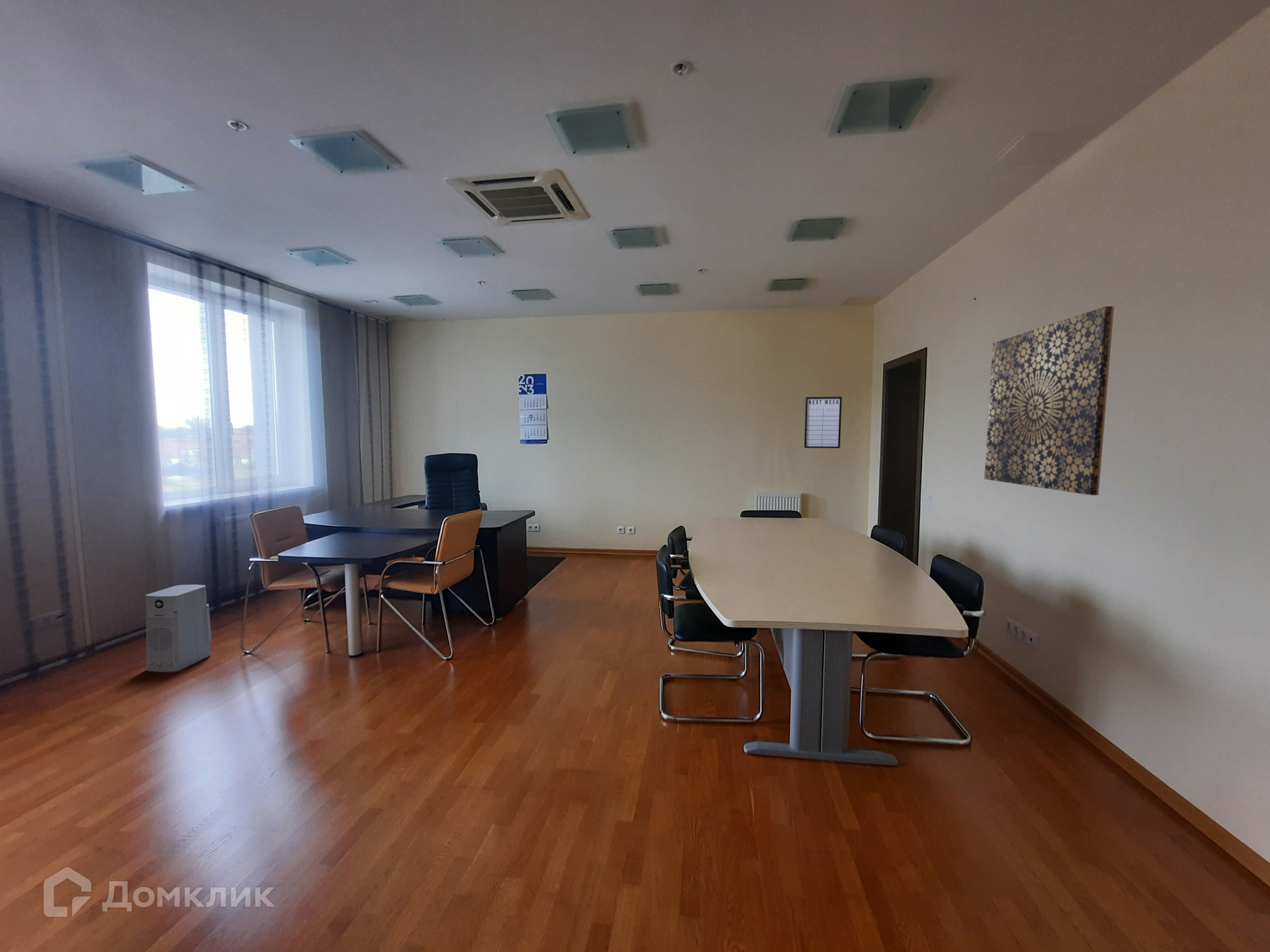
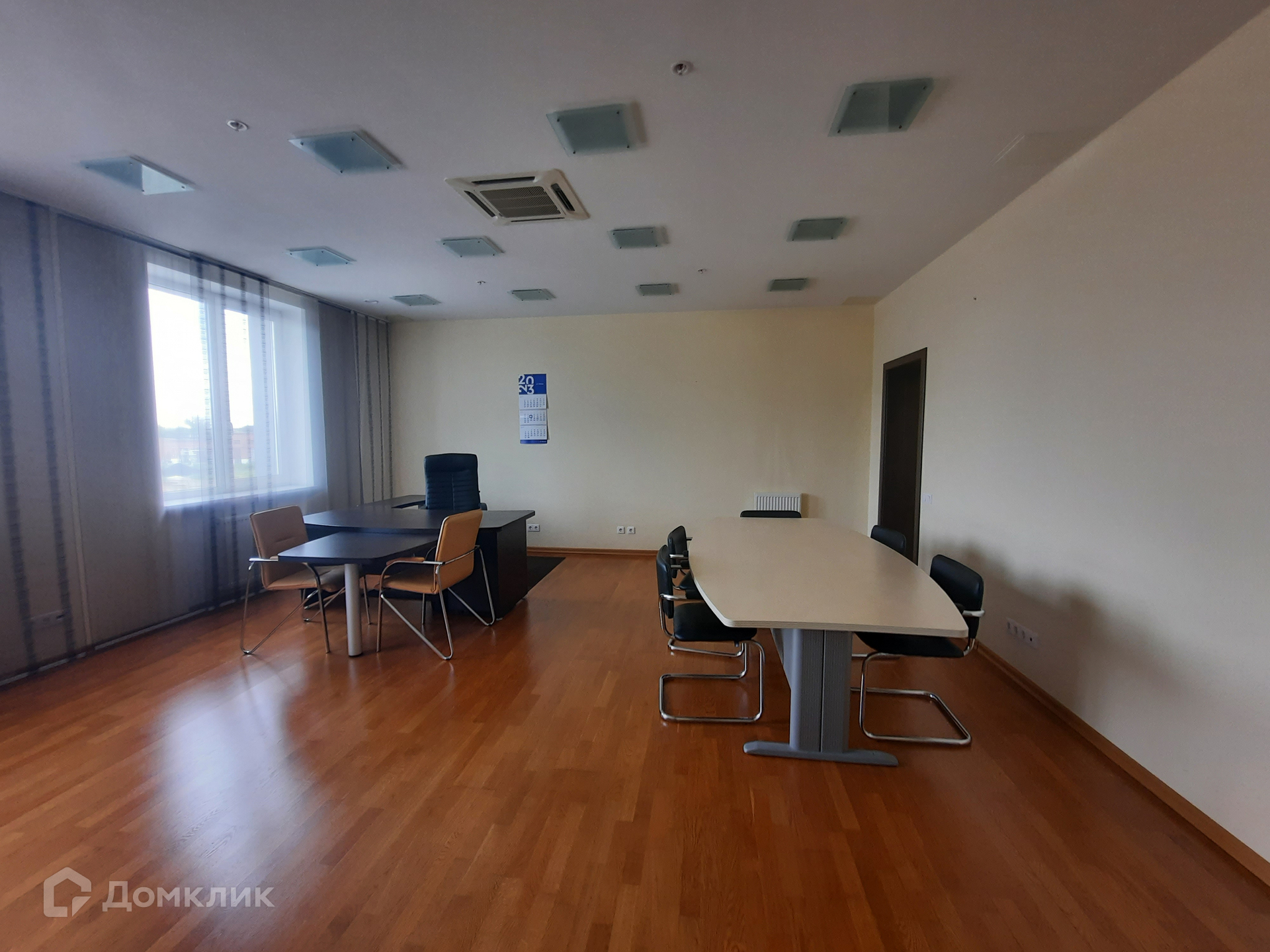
- air purifier (179, 626)
- writing board (822, 422)
- wall art (1037, 407)
